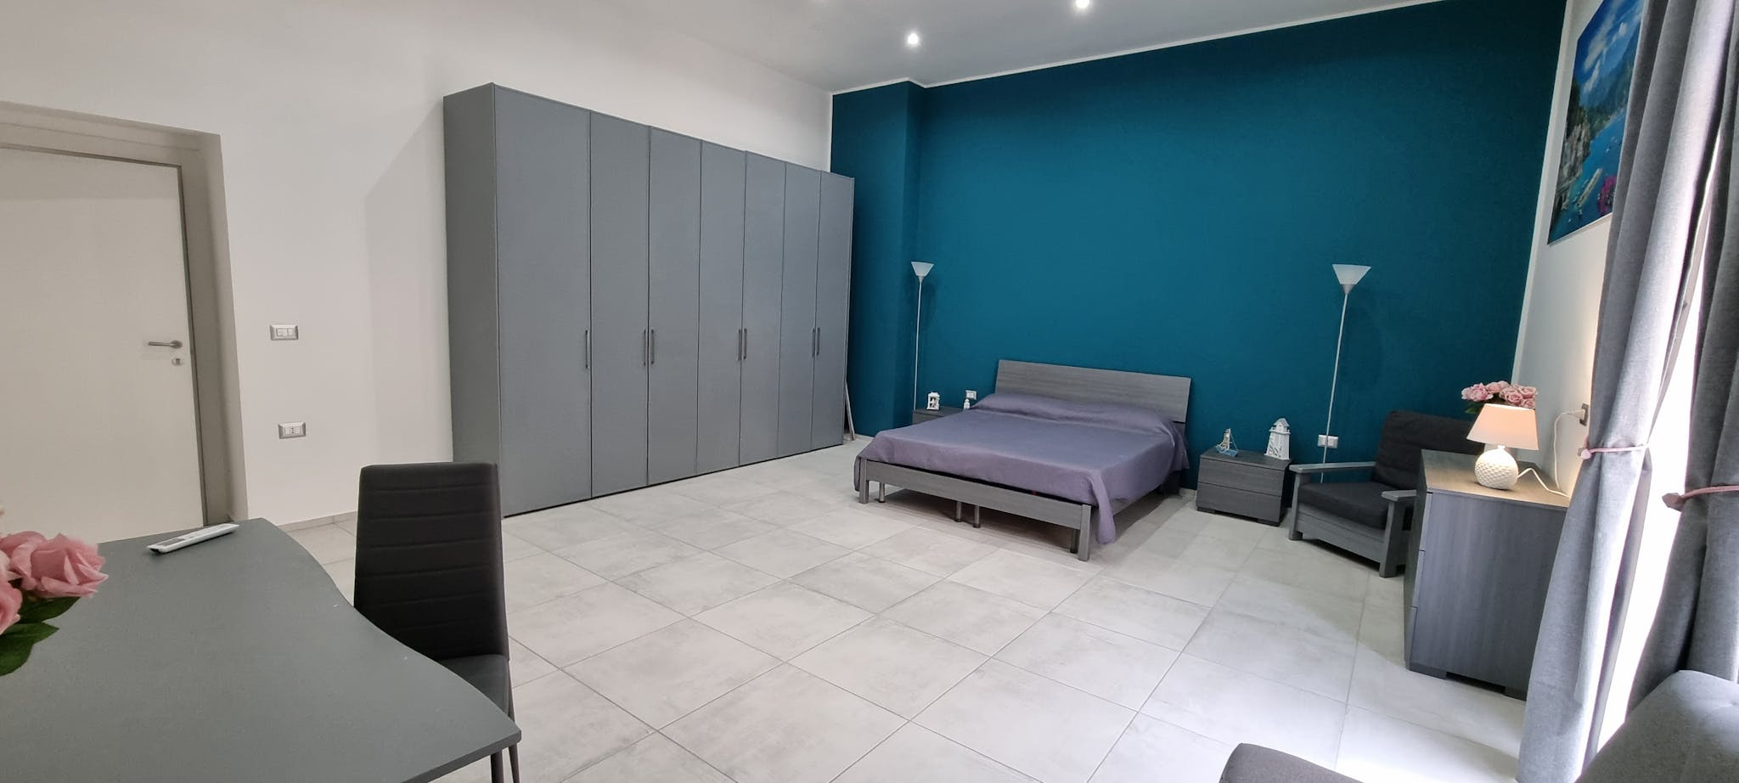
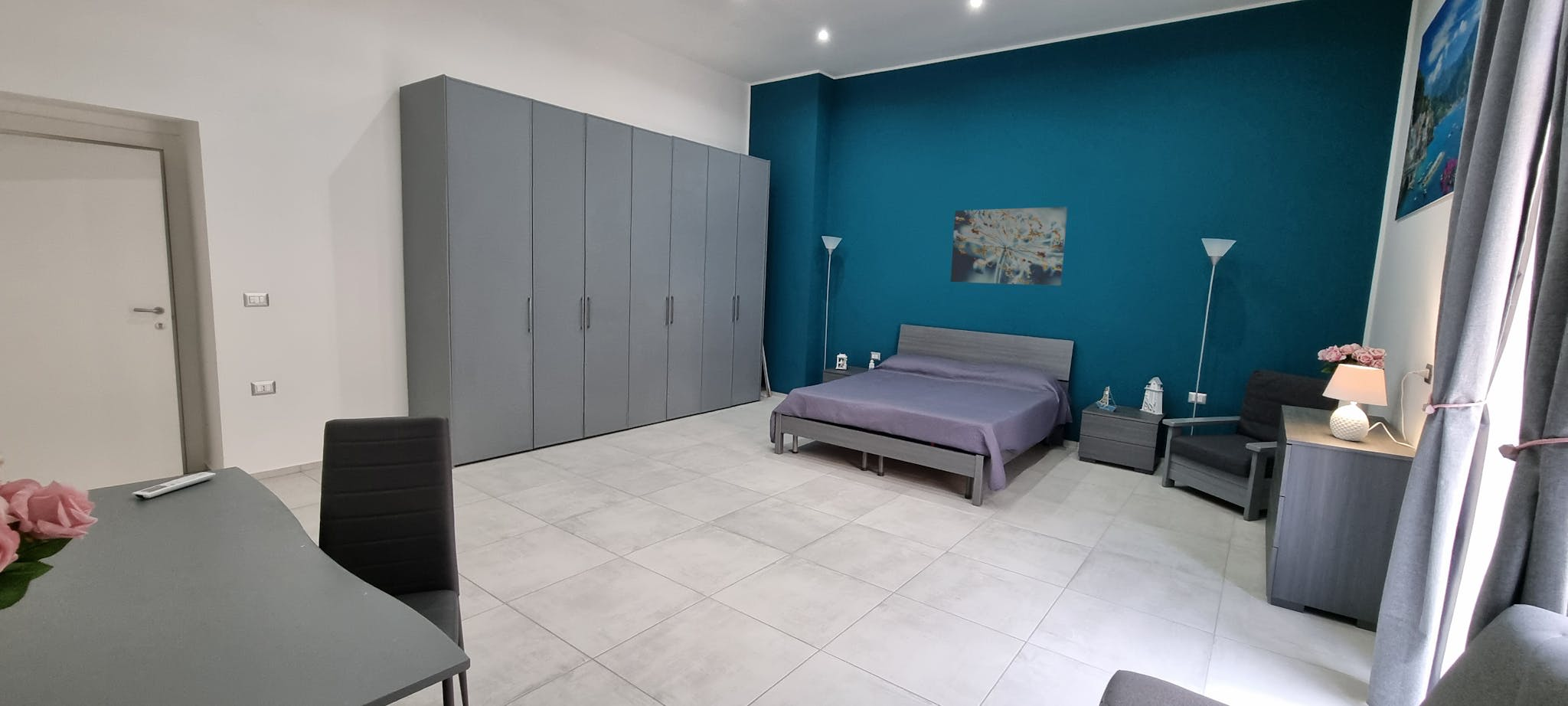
+ wall art (1005, 246)
